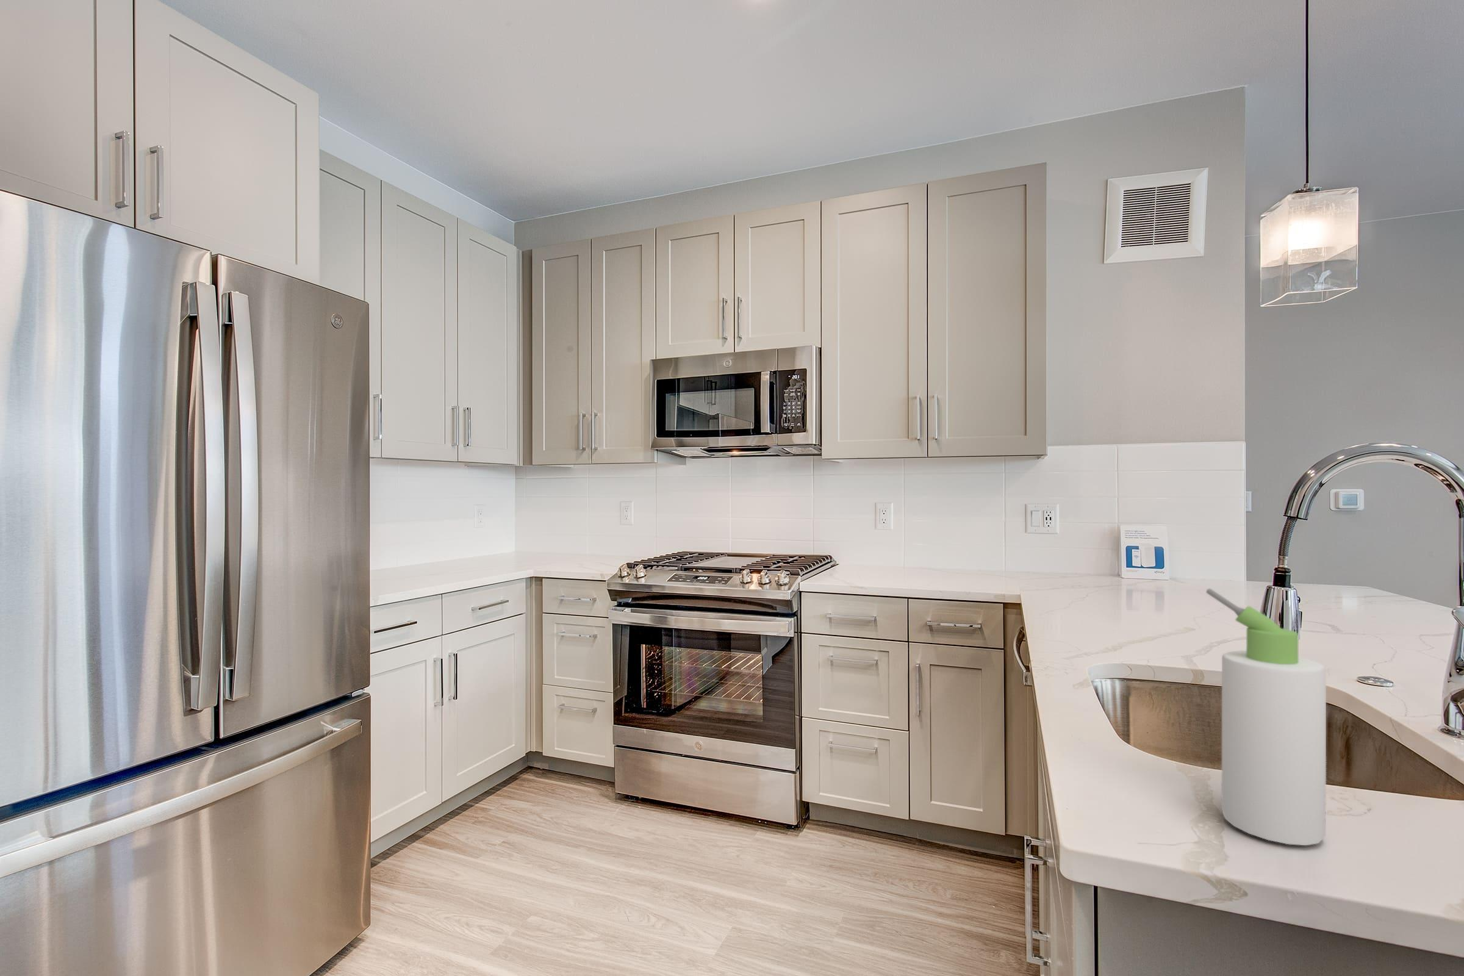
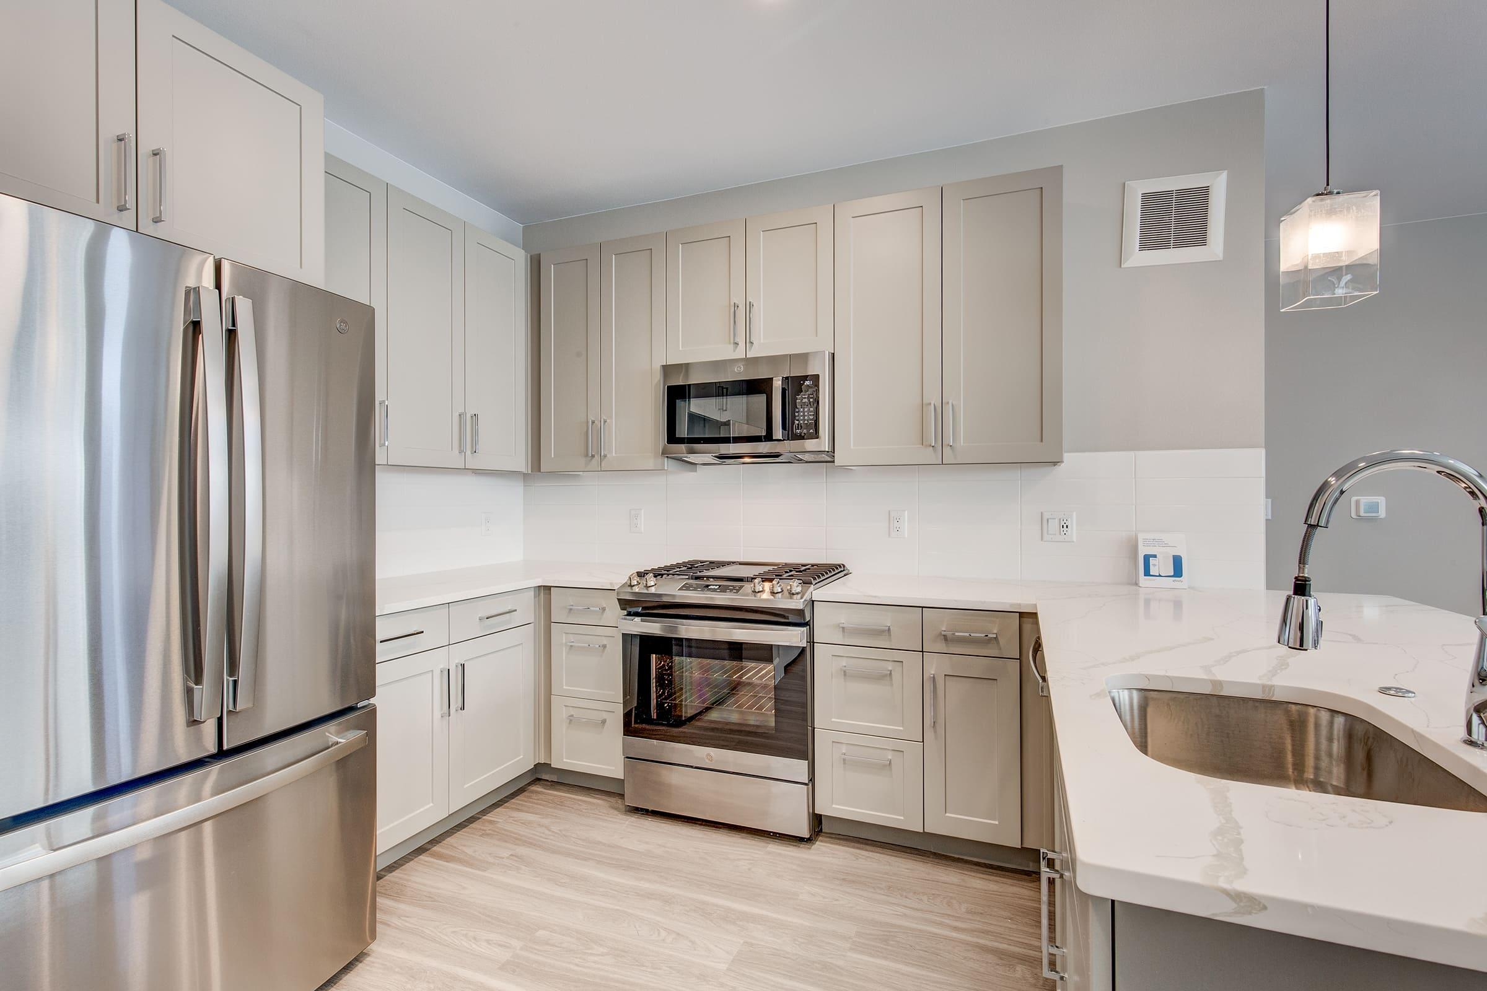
- bottle (1262, 708)
